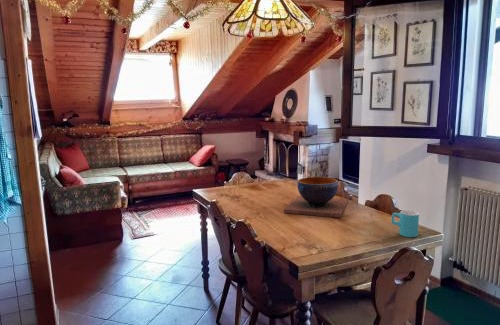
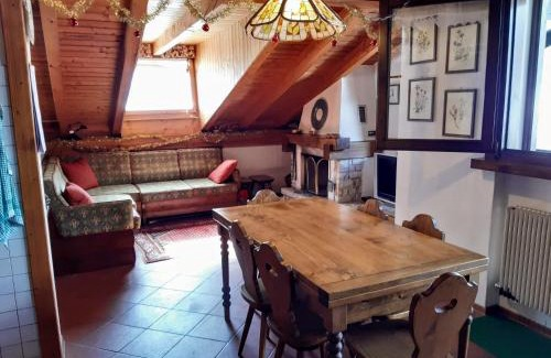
- cup (406, 222)
- decorative bowl (317, 193)
